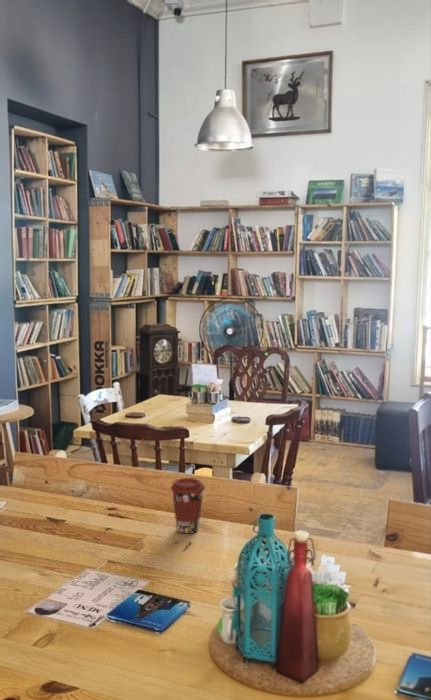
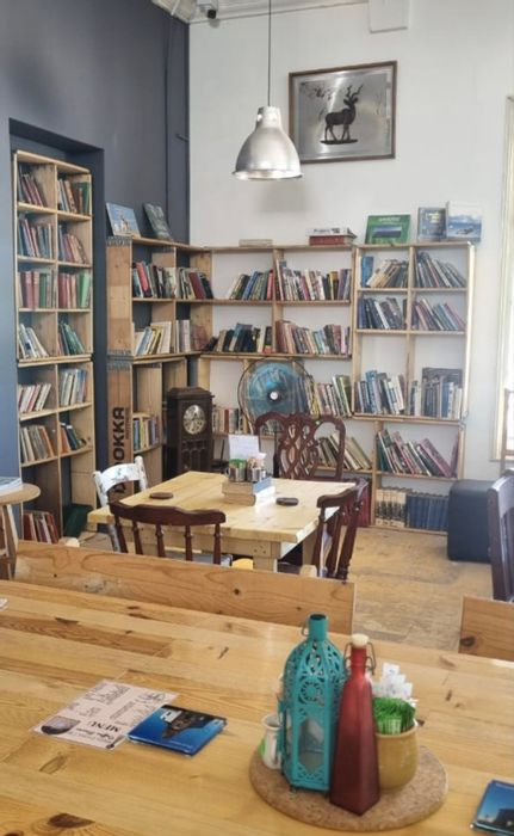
- coffee cup (187, 505)
